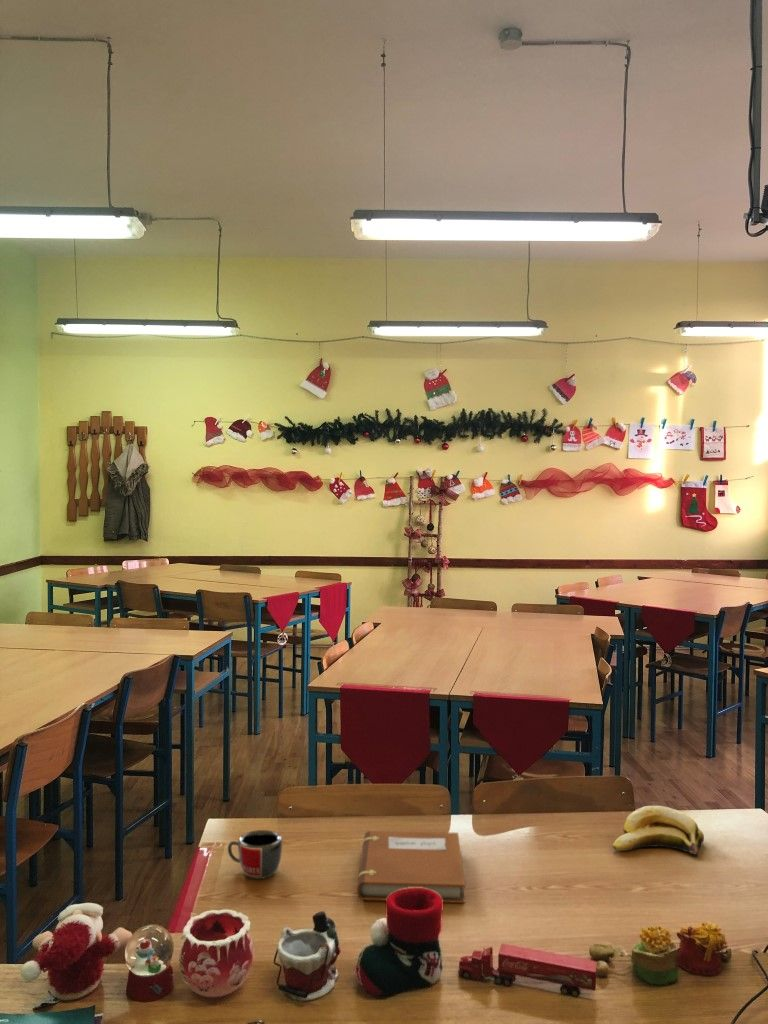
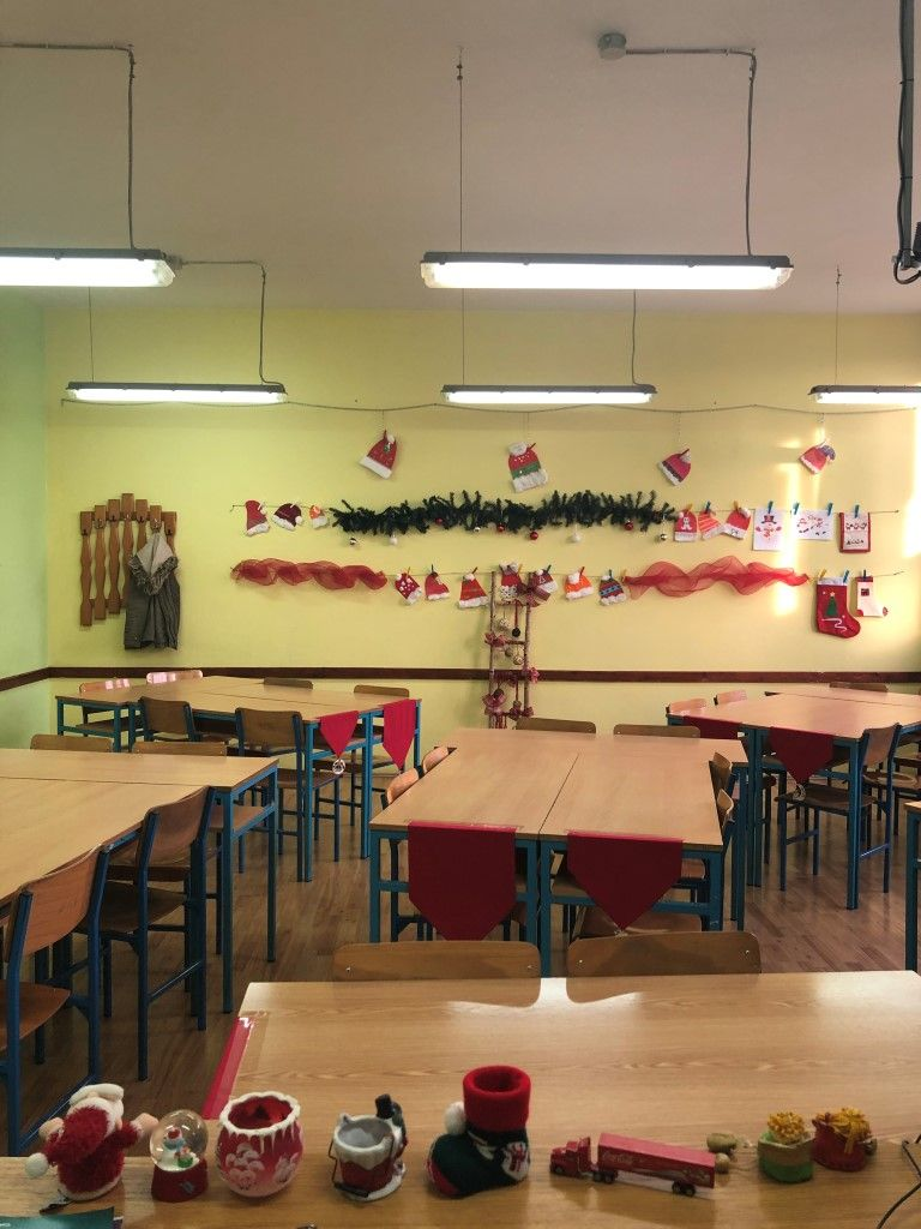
- banana (660, 830)
- mug (253, 854)
- notebook (410, 862)
